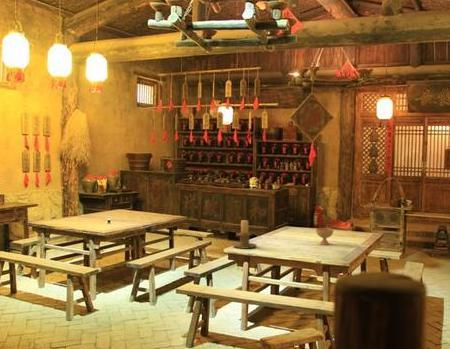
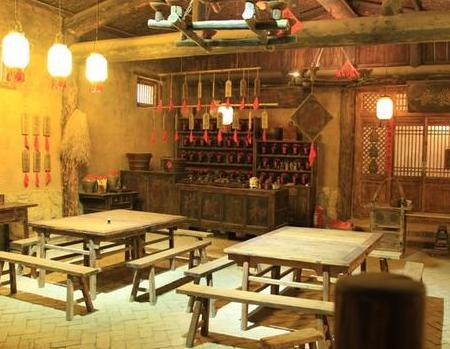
- bowl (324, 236)
- candle holder (244, 233)
